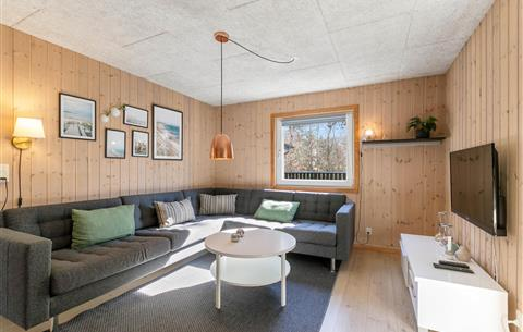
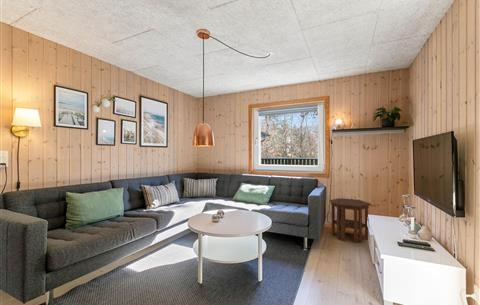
+ side table (349, 220)
